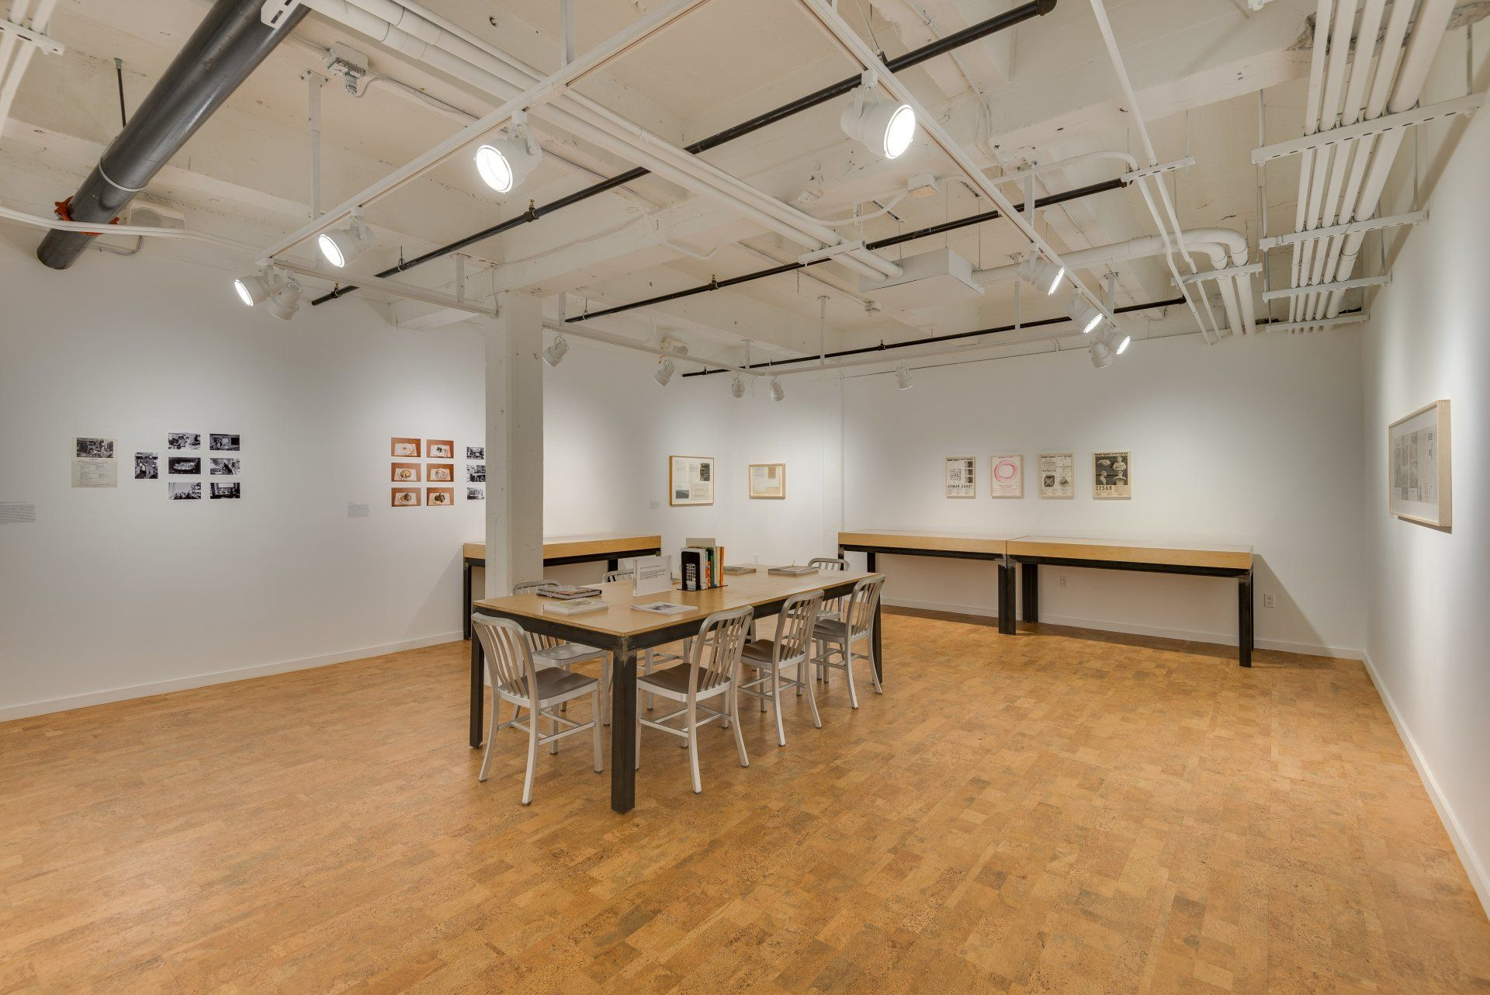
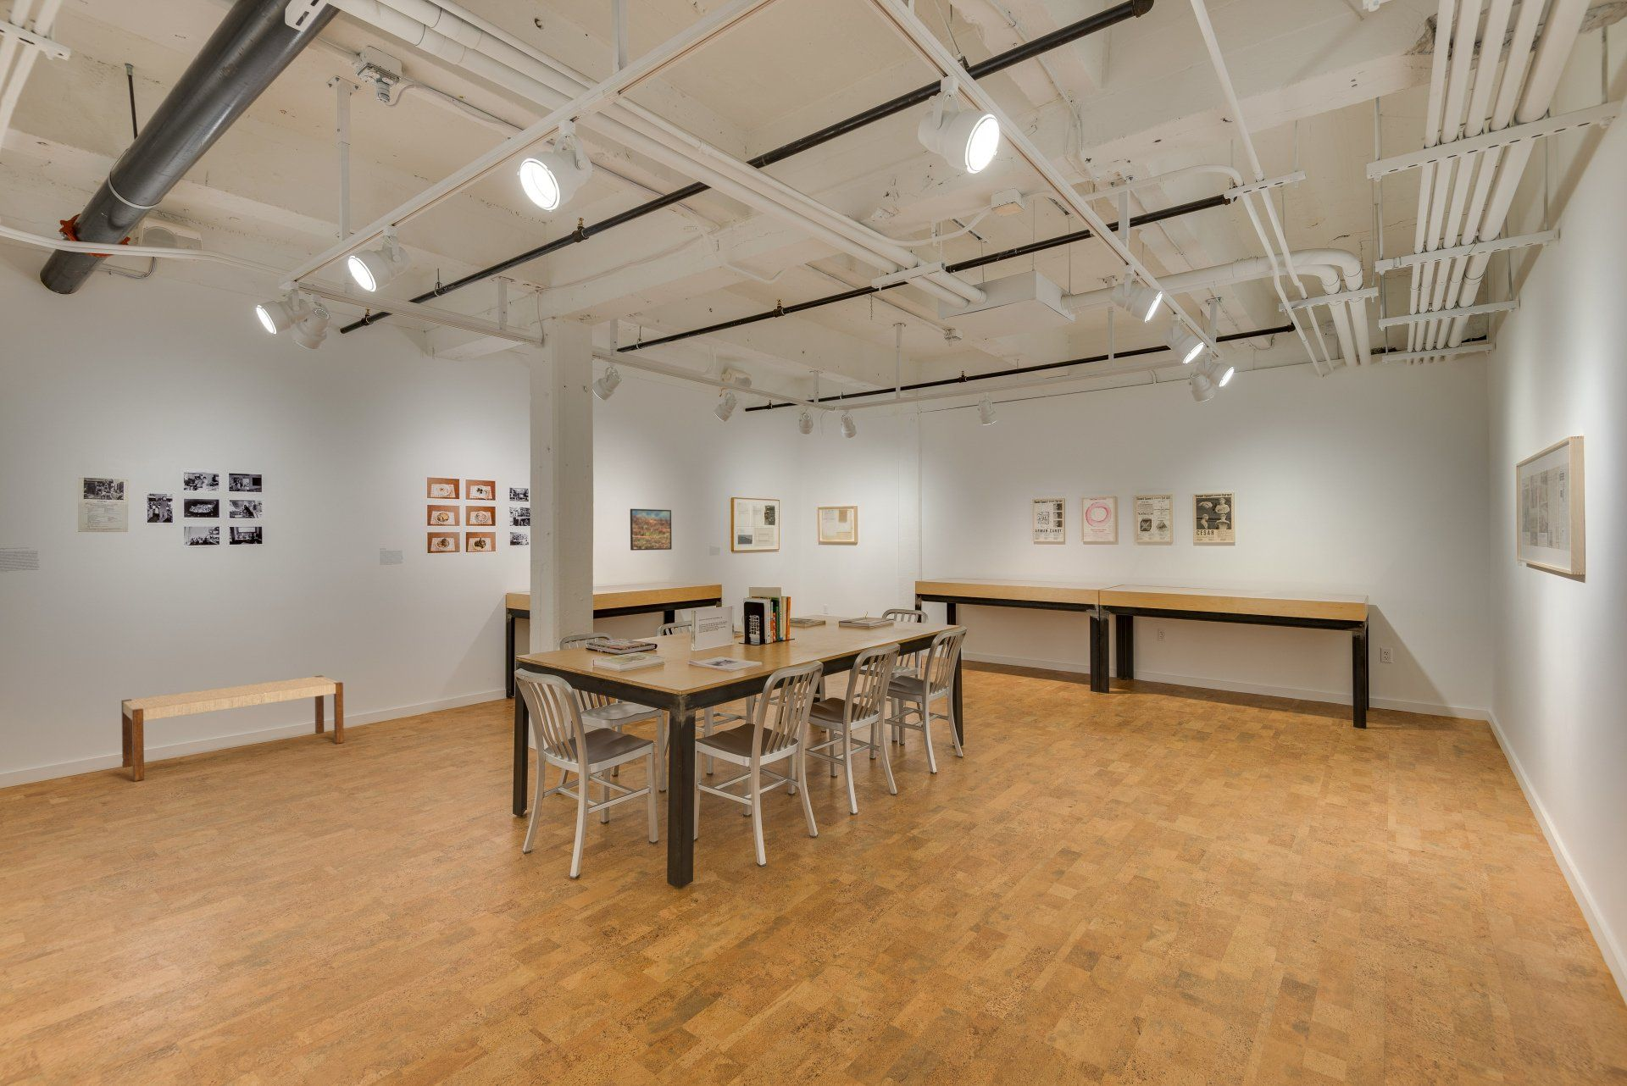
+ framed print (651, 530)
+ bench (235, 708)
